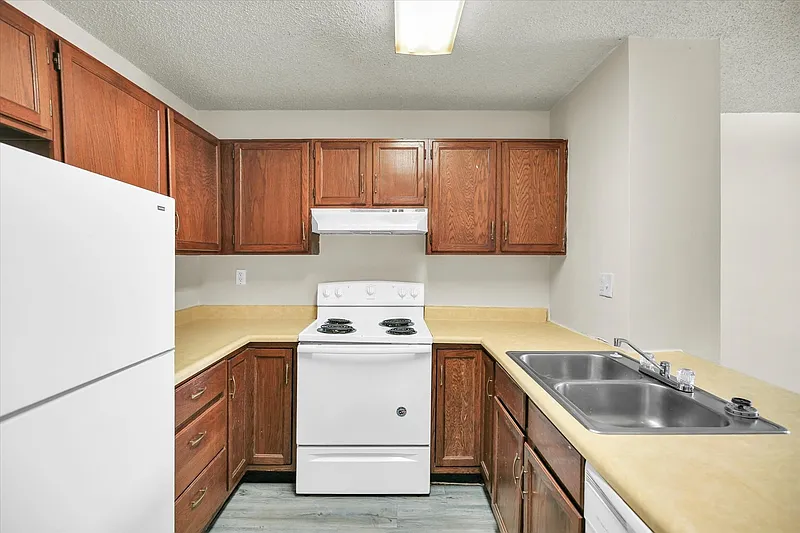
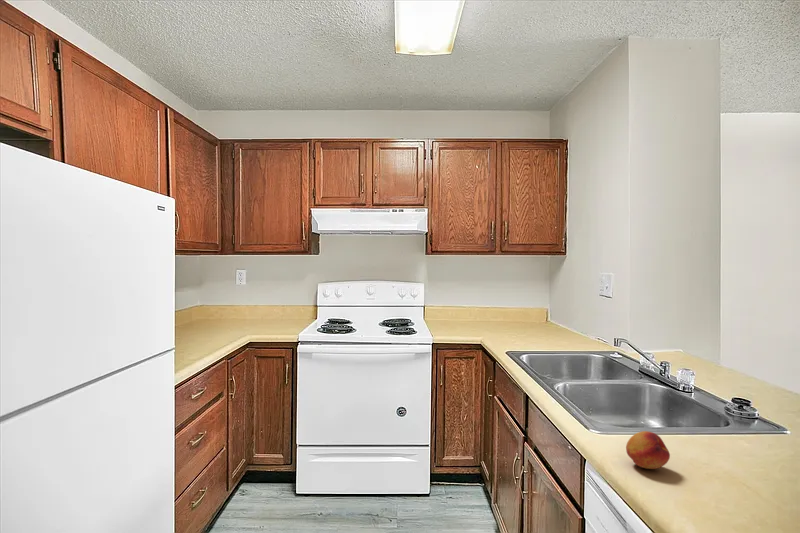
+ fruit (646, 449)
